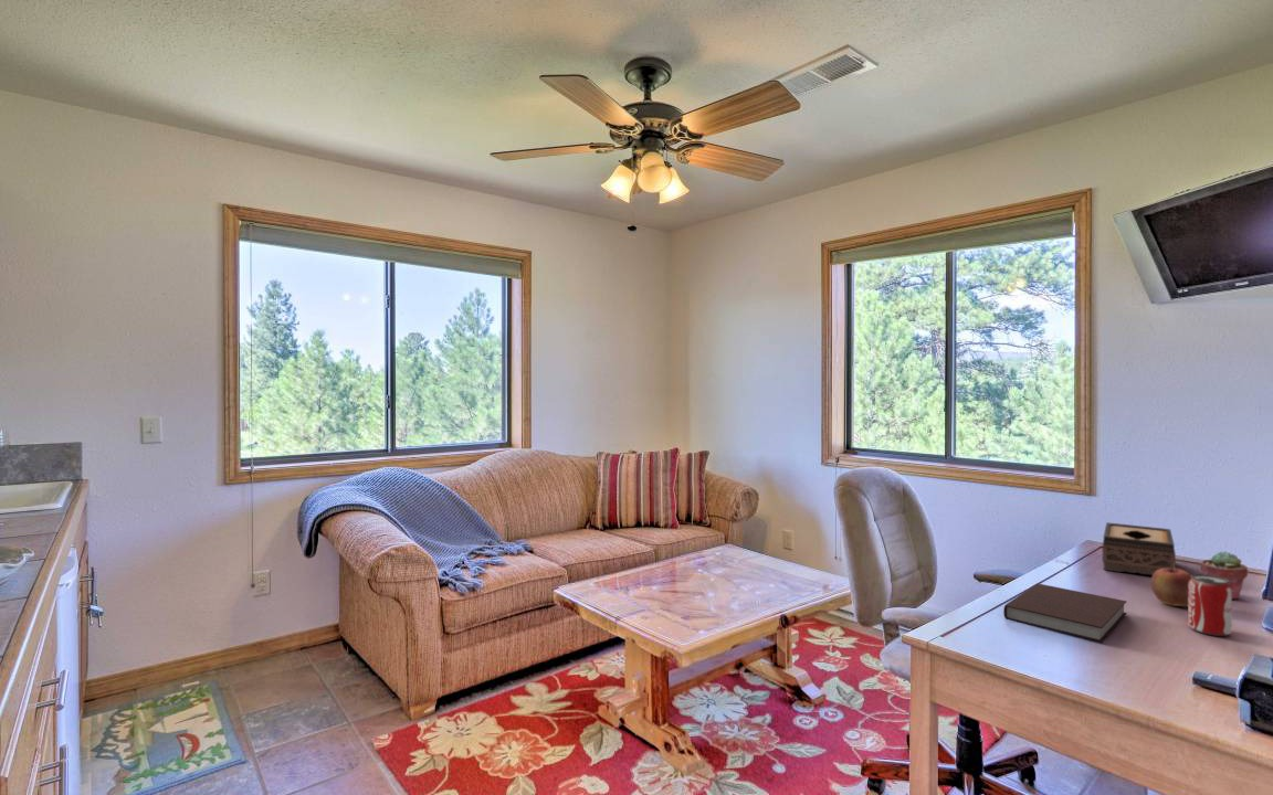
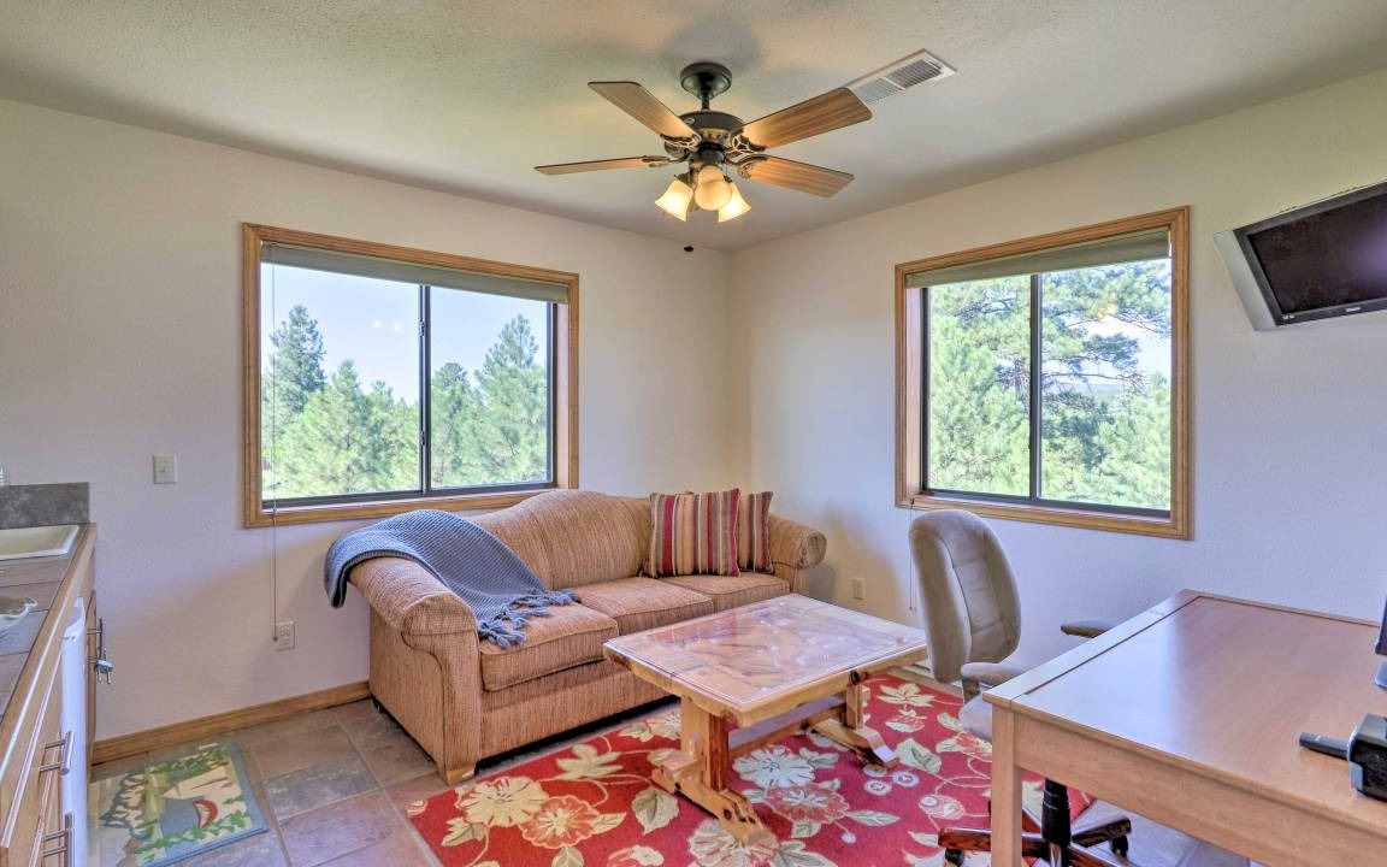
- potted succulent (1223, 573)
- tissue box (1137, 549)
- apple (1174, 585)
- notebook (1065, 608)
- beverage can (1209, 604)
